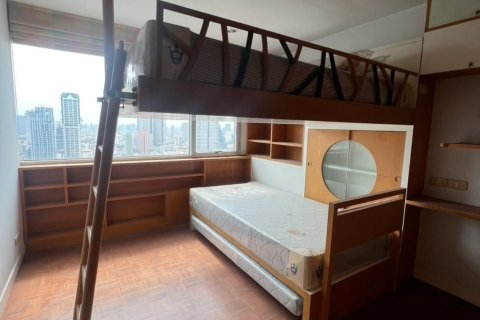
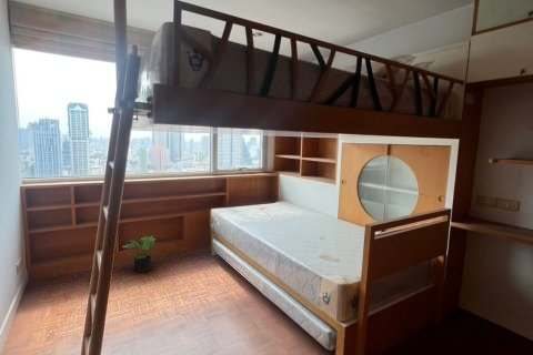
+ potted plant (141, 252)
